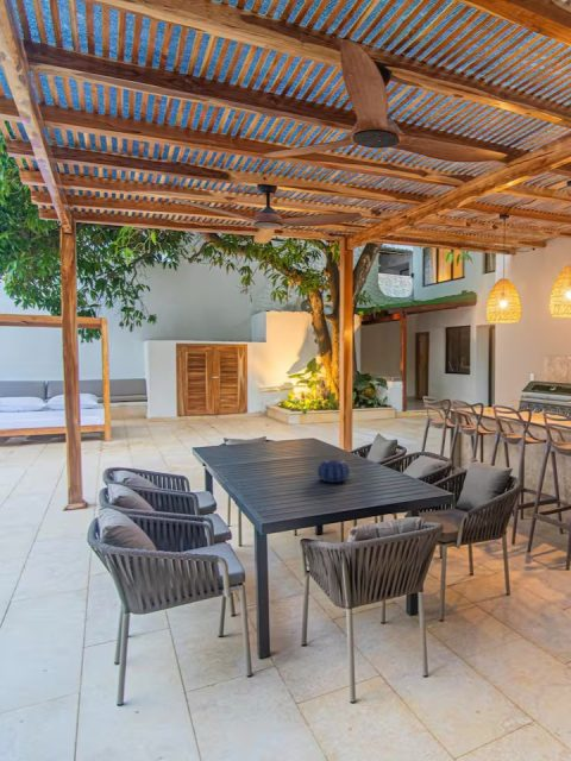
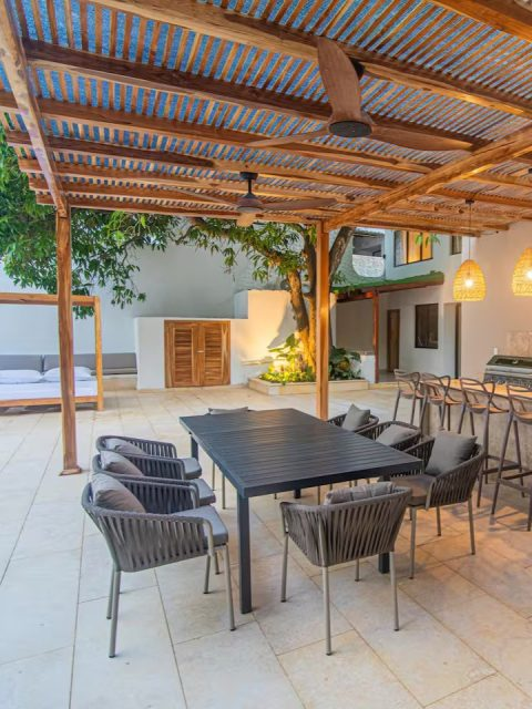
- decorative bowl (333, 470)
